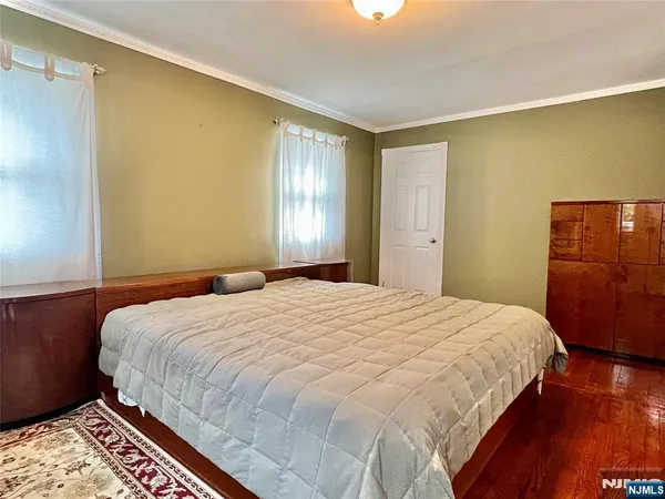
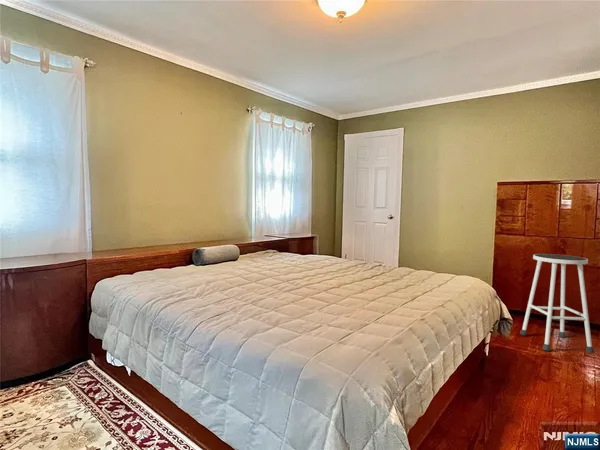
+ stool (553, 298)
